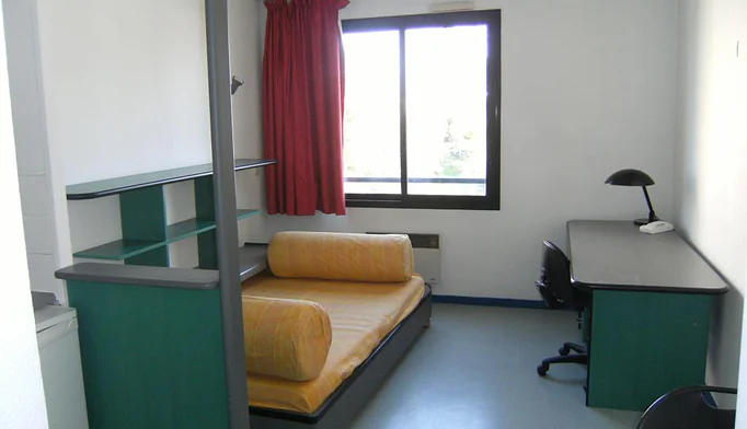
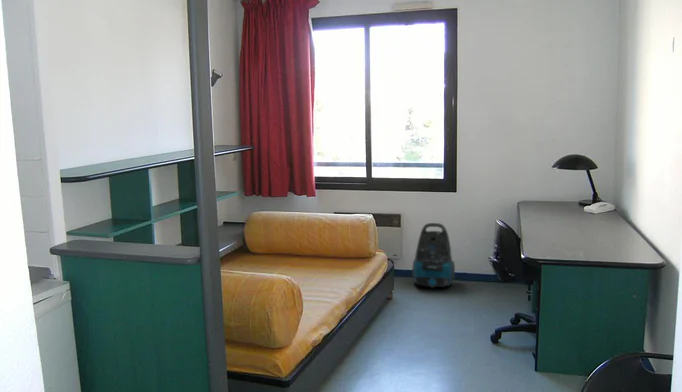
+ vacuum cleaner (432, 255)
